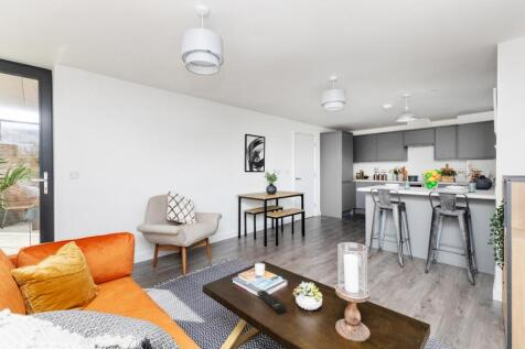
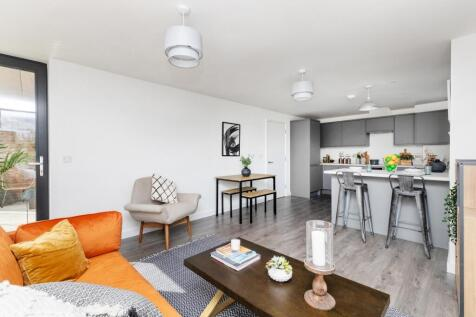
- remote control (270, 301)
